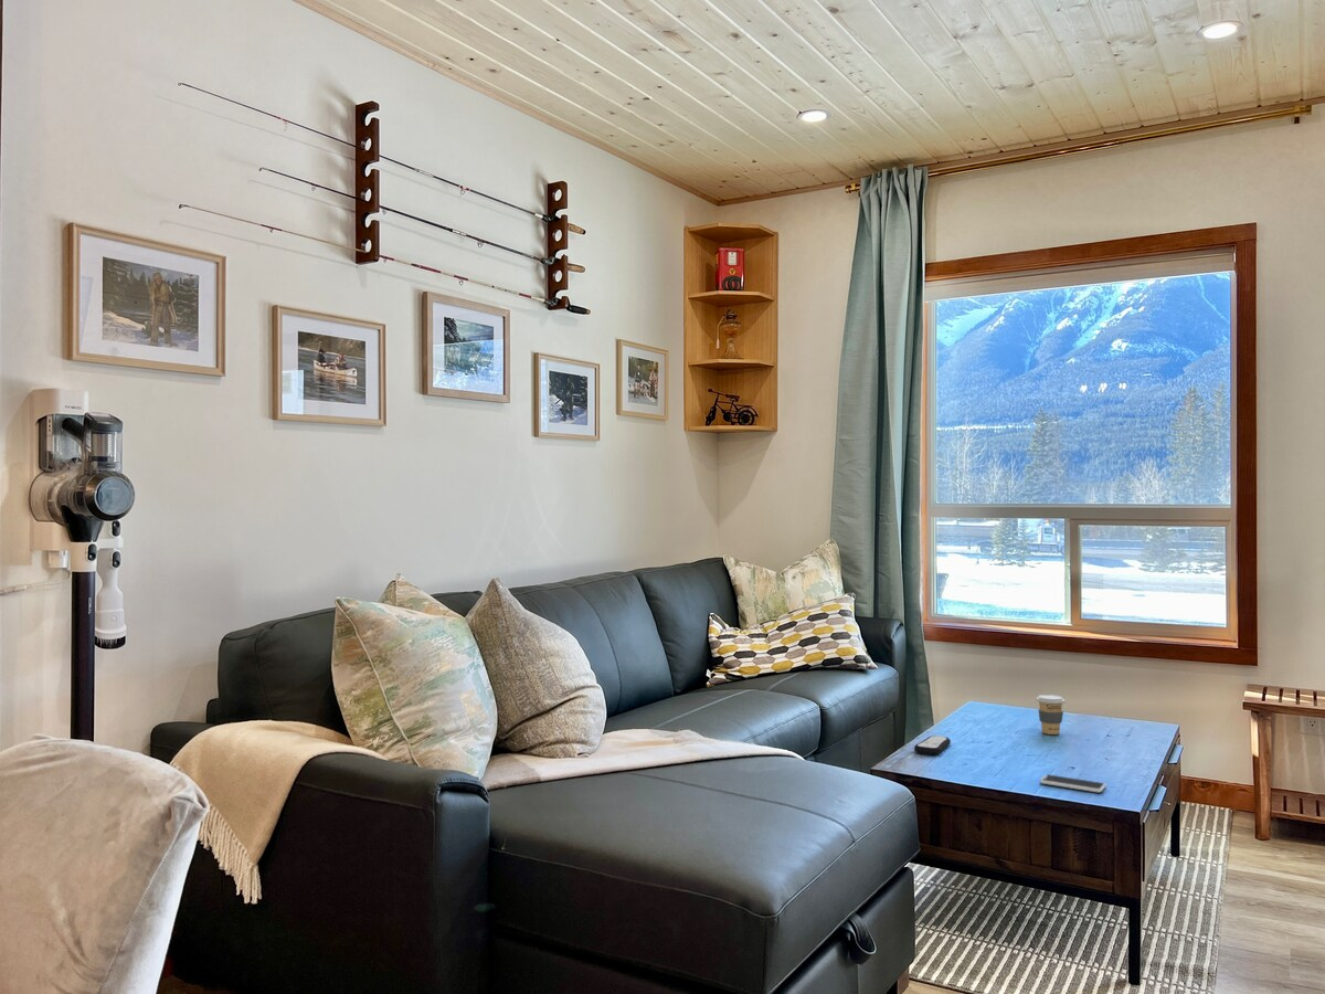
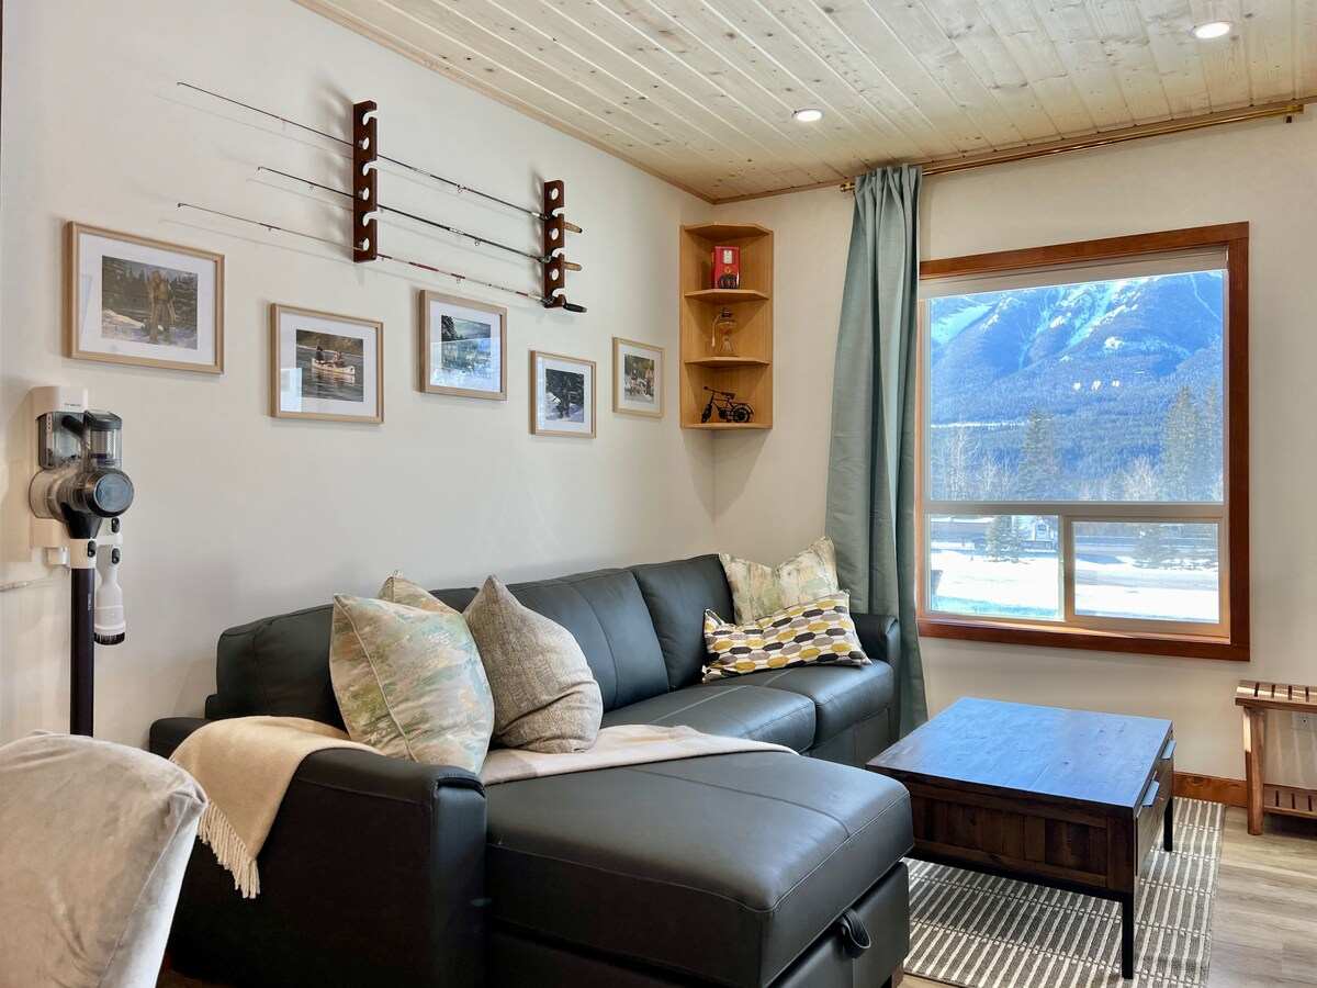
- coffee cup (1050, 715)
- smartphone (1072, 783)
- remote control (933, 744)
